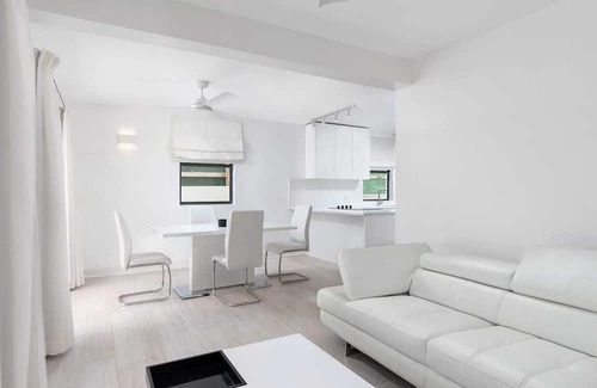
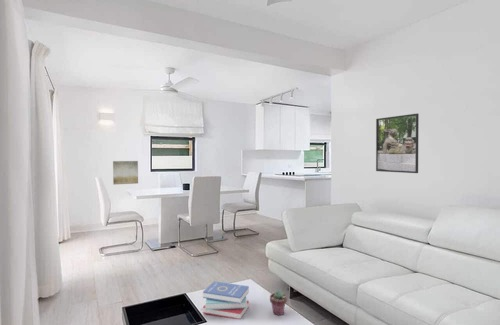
+ book (226, 299)
+ potted succulent (278, 301)
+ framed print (395, 144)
+ wall art (125, 172)
